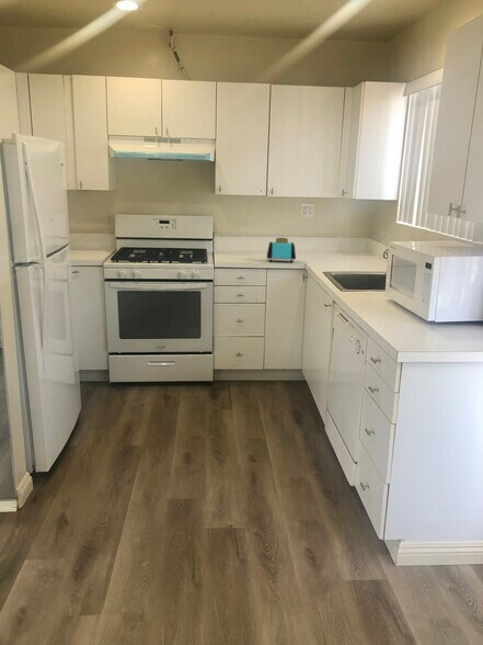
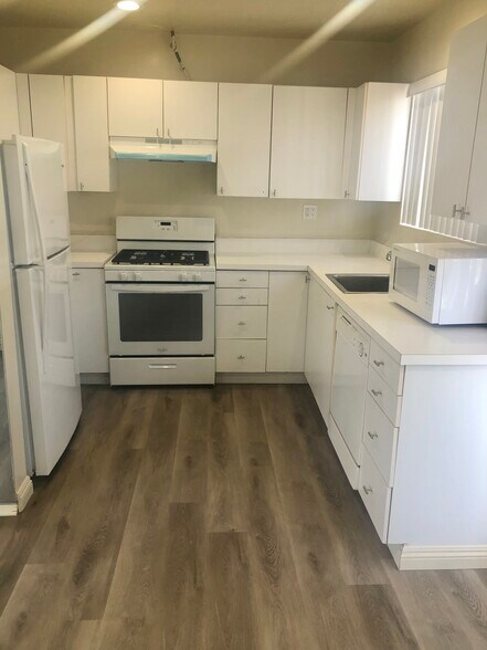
- toaster (280, 249)
